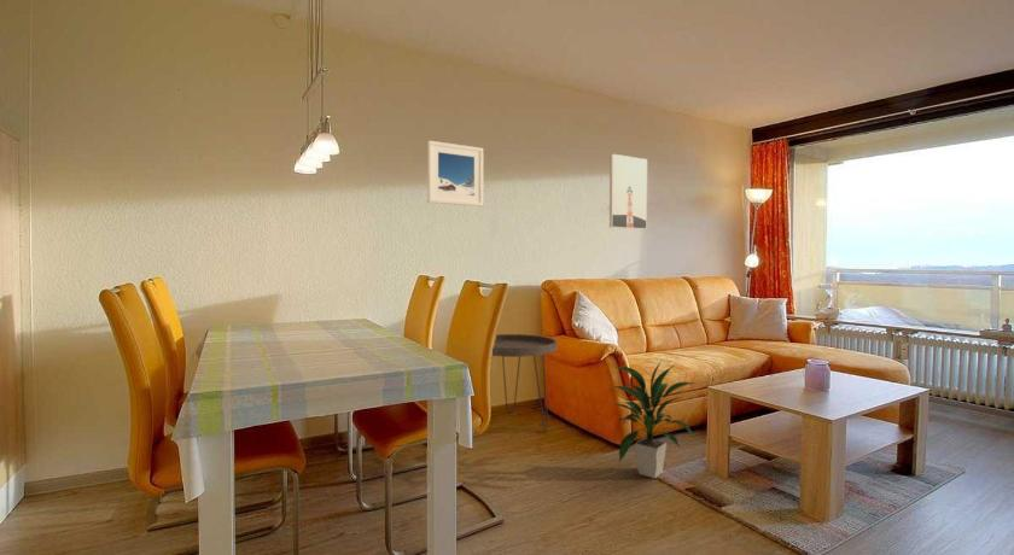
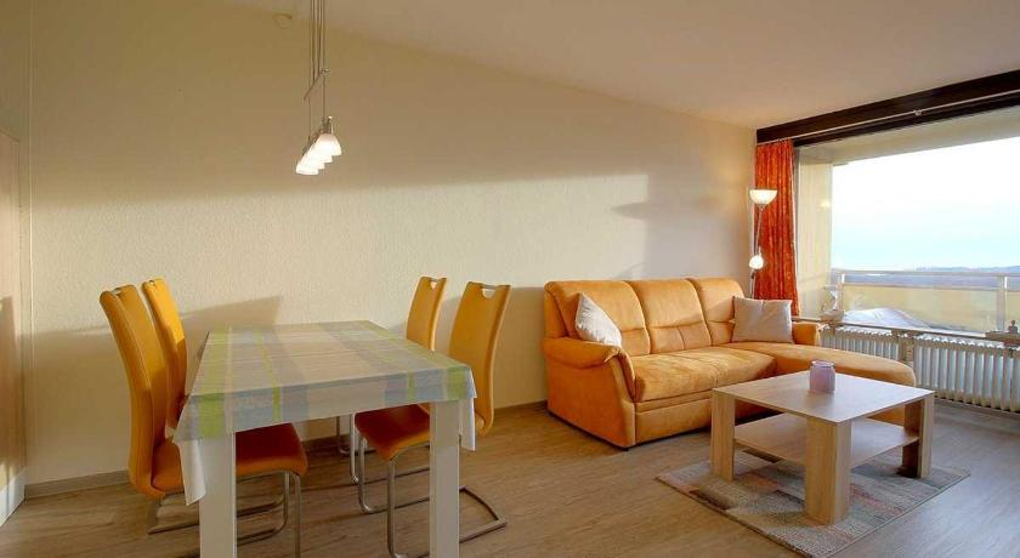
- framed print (628, 192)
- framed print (456, 174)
- indoor plant (646, 416)
- side table (515, 385)
